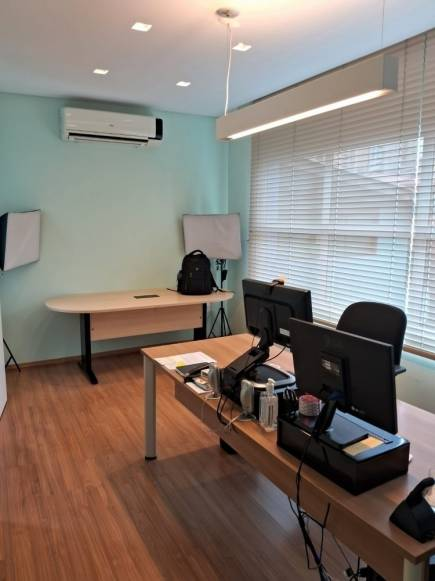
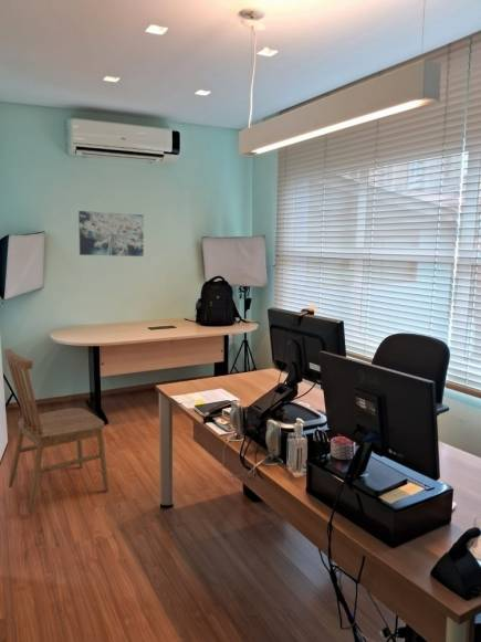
+ wall art (112, 234)
+ dining chair (55, 421)
